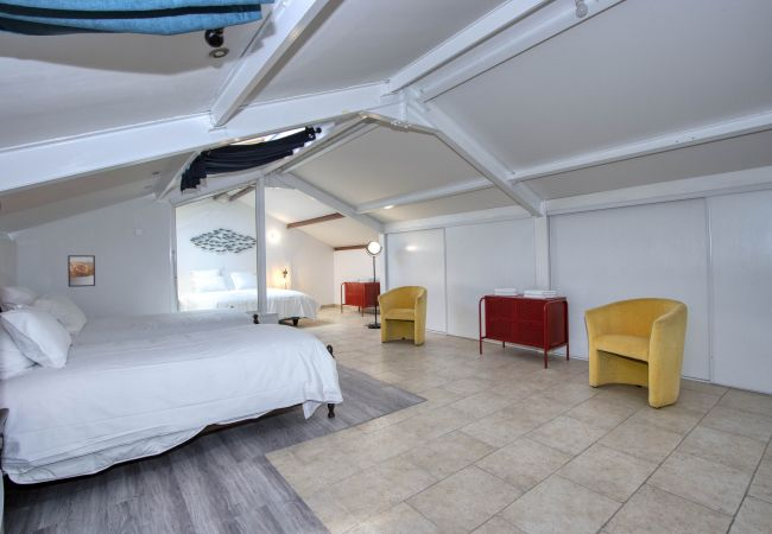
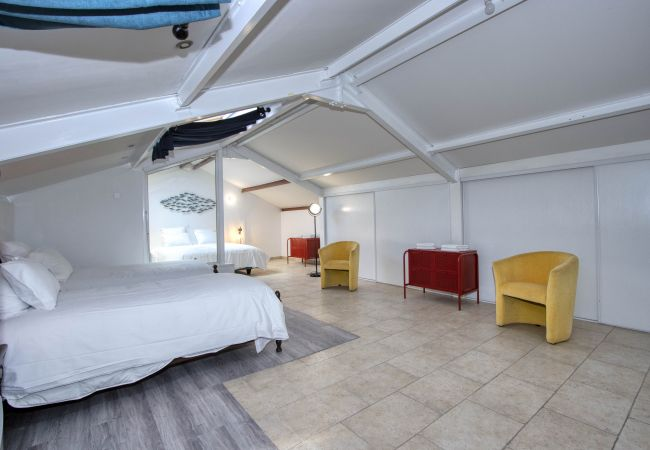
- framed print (81, 271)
